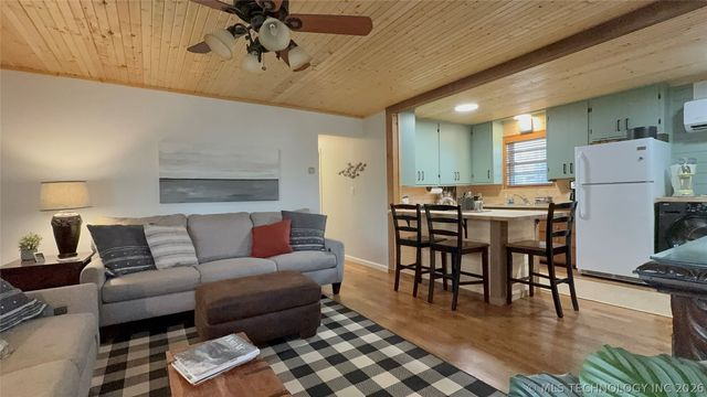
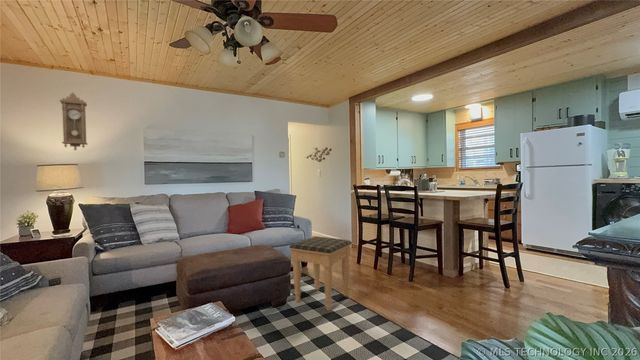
+ pendulum clock (74, 122)
+ footstool (319, 269)
